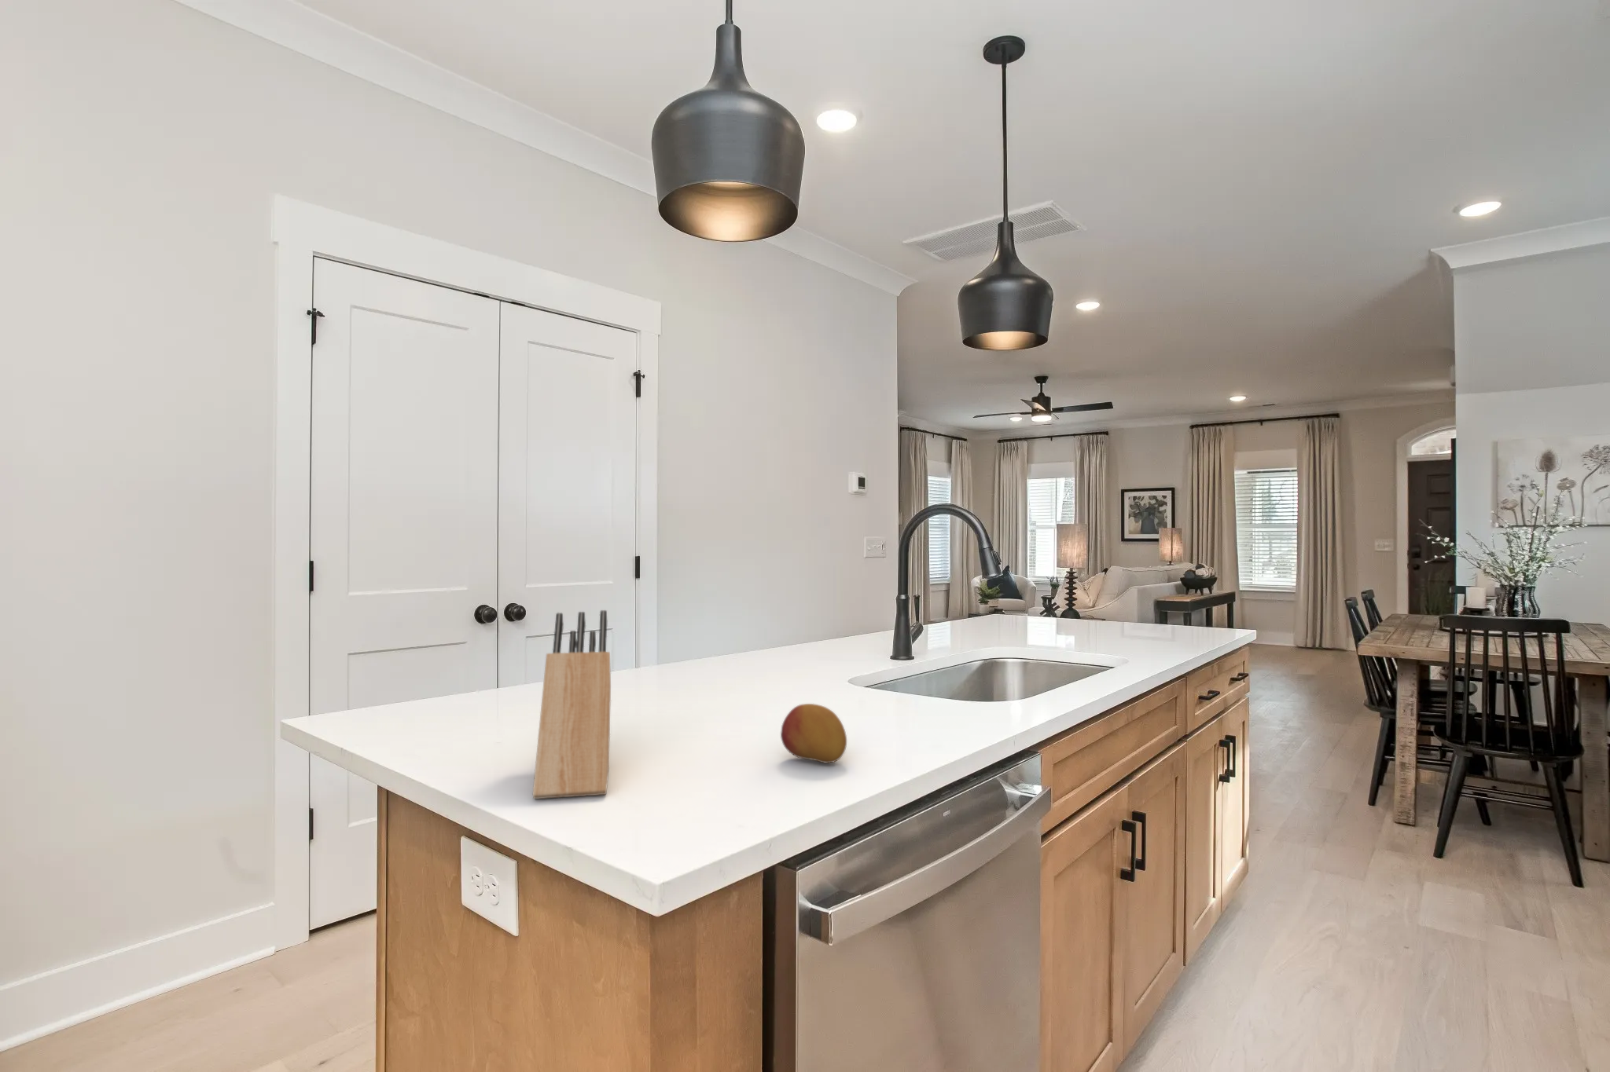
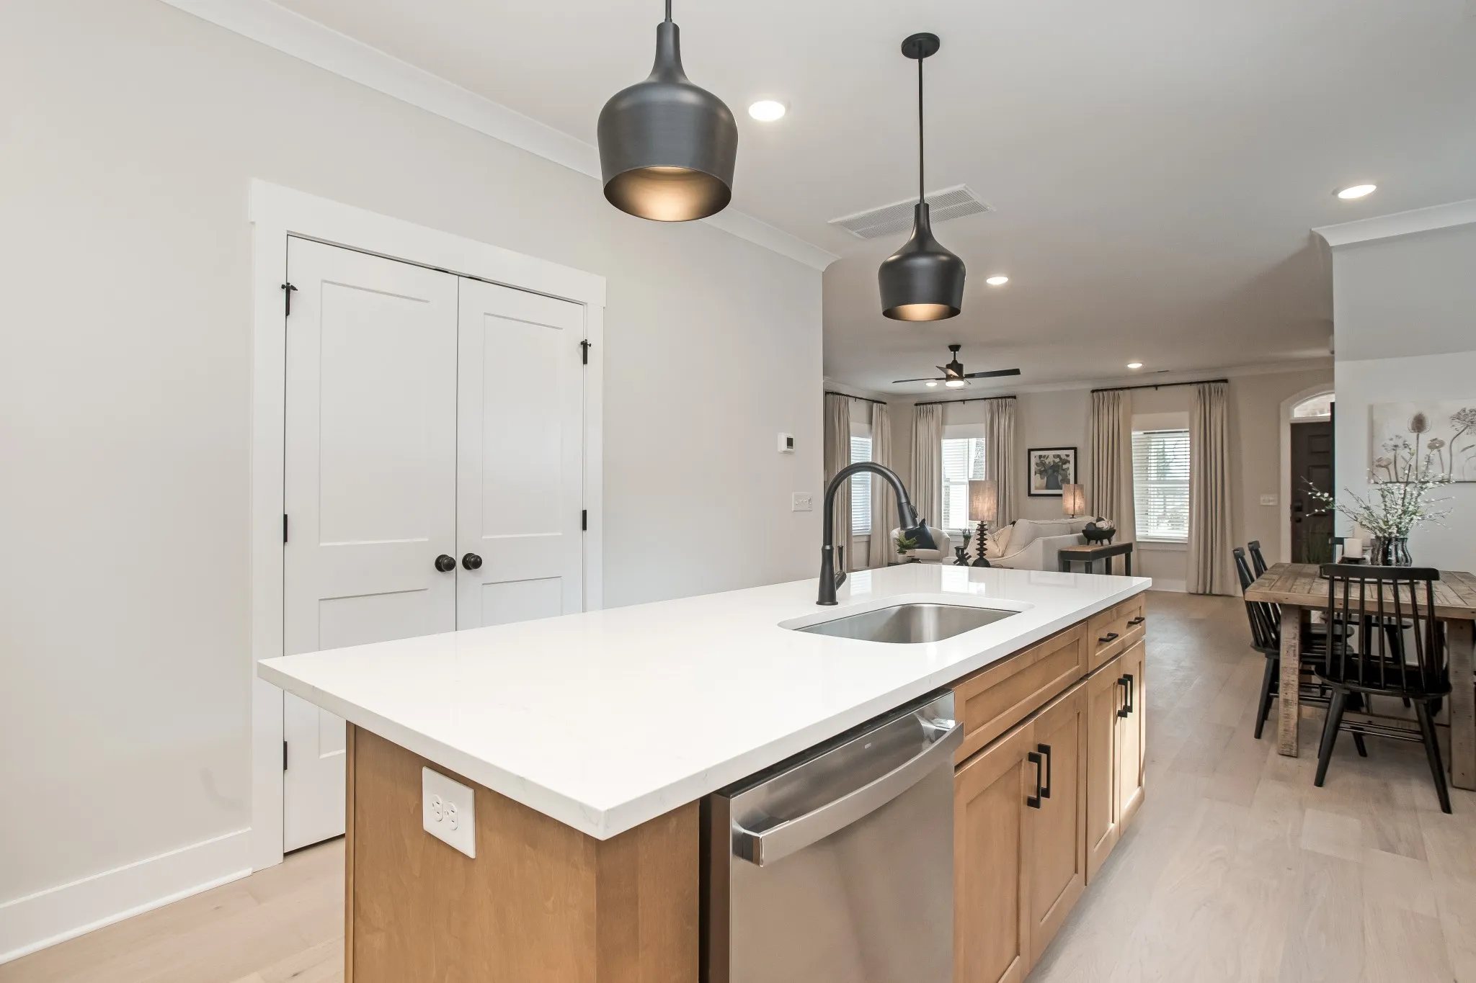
- knife block (576, 693)
- fruit (814, 731)
